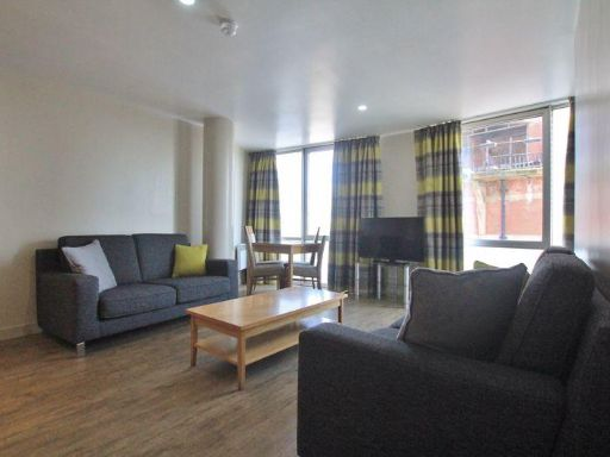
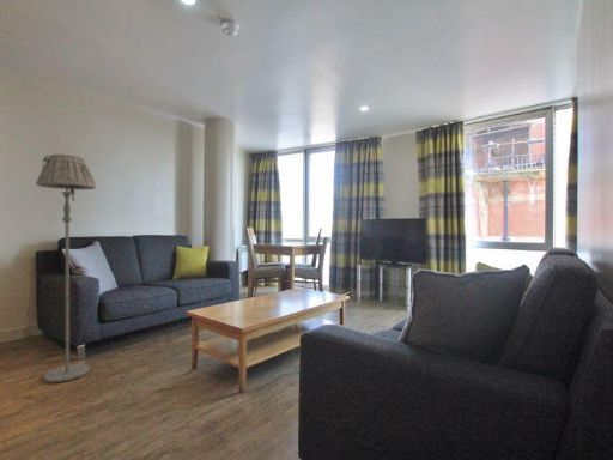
+ floor lamp (67, 265)
